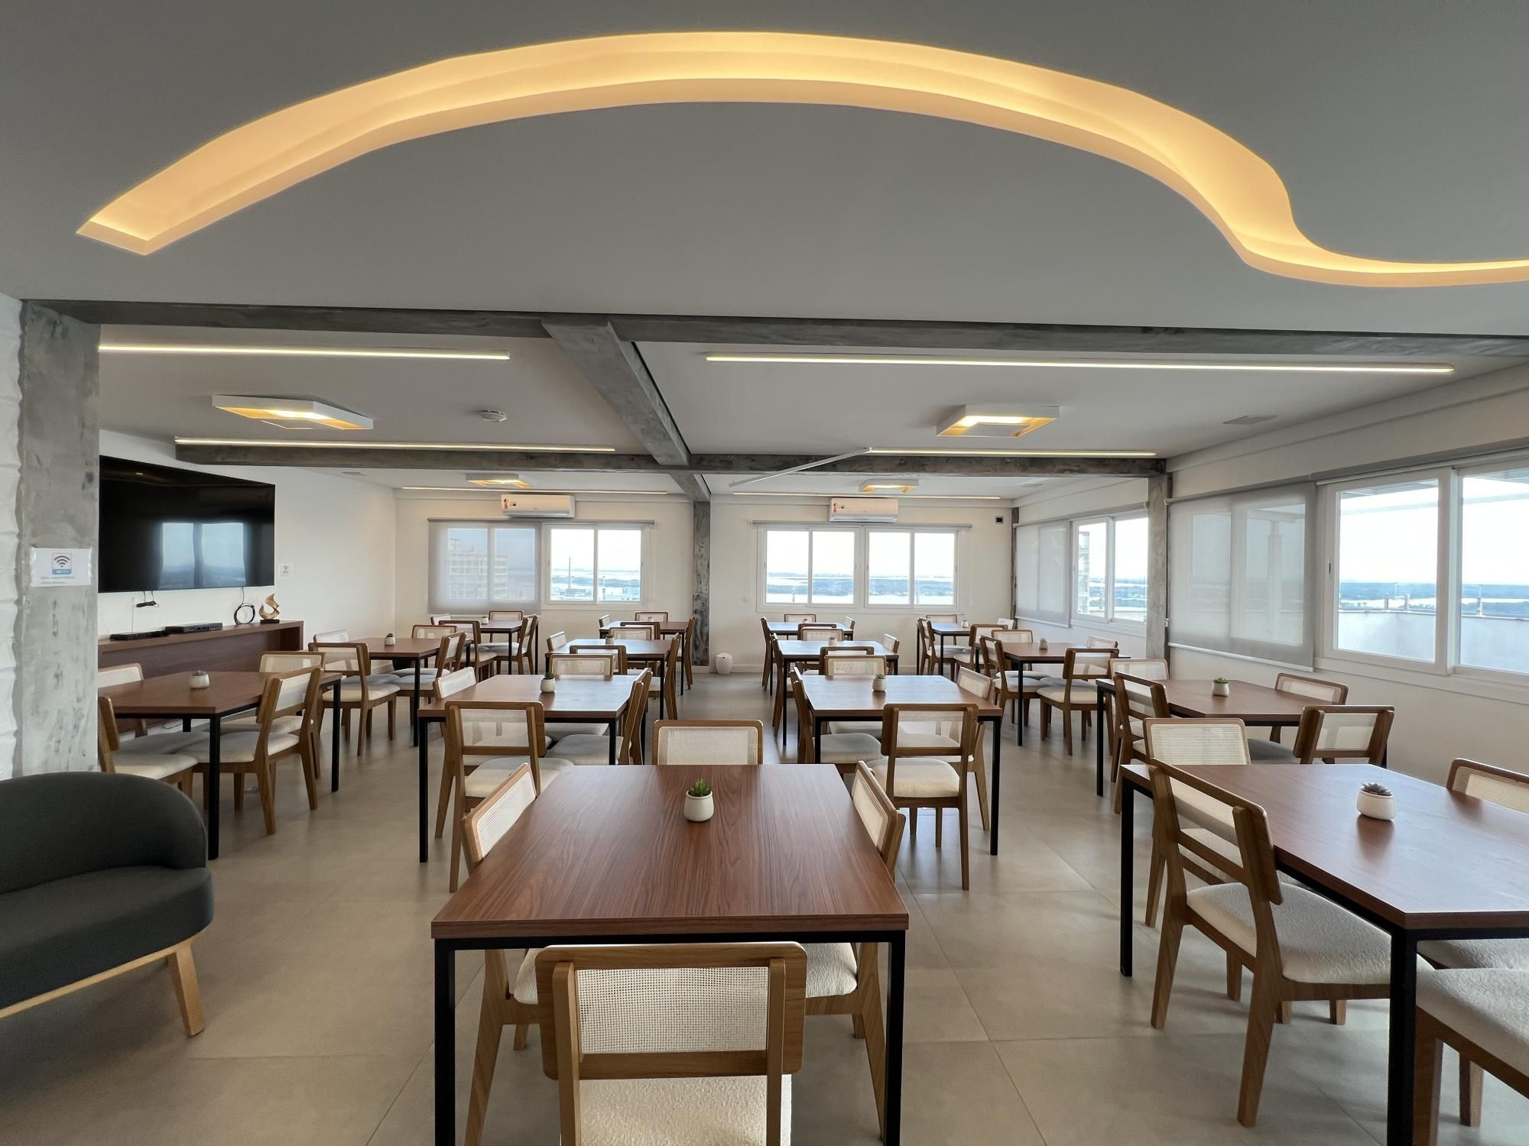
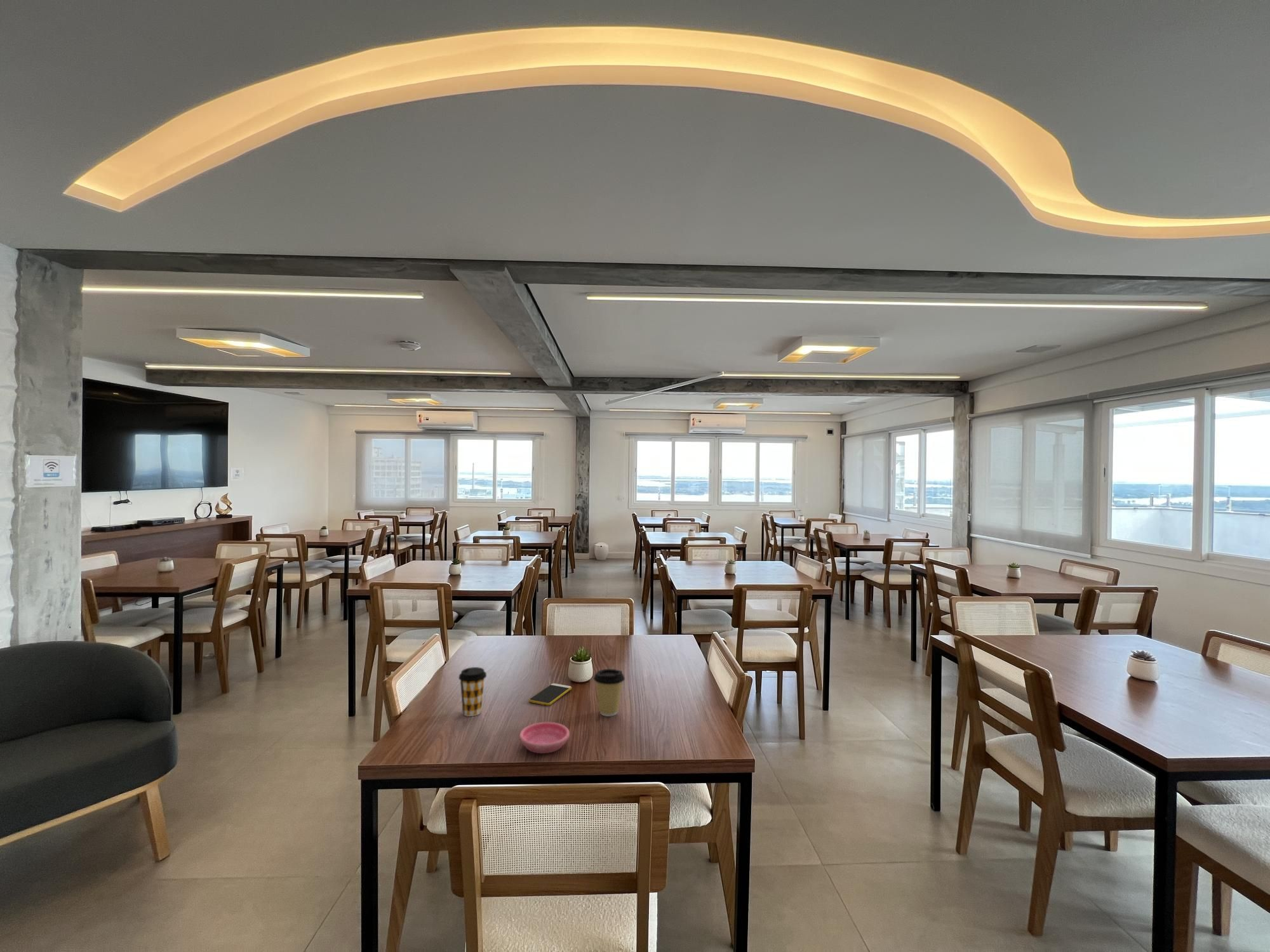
+ saucer (544, 738)
+ coffee cup (472, 691)
+ coffee cup (609, 692)
+ smartphone (551, 694)
